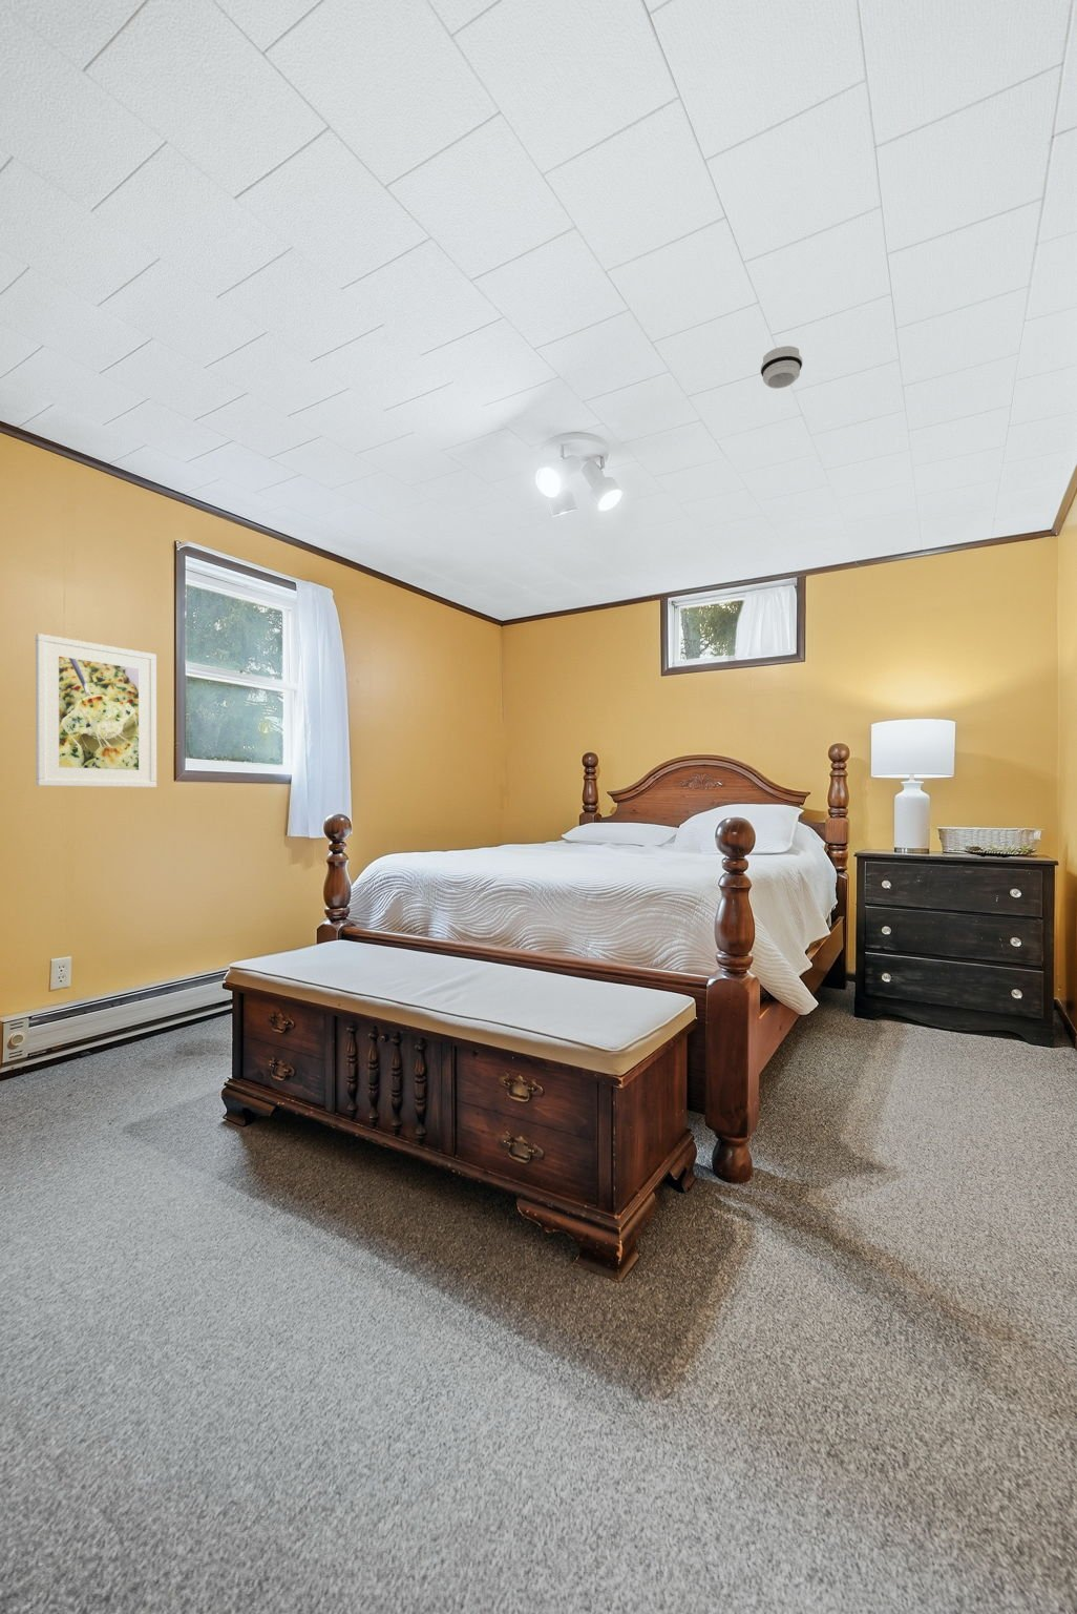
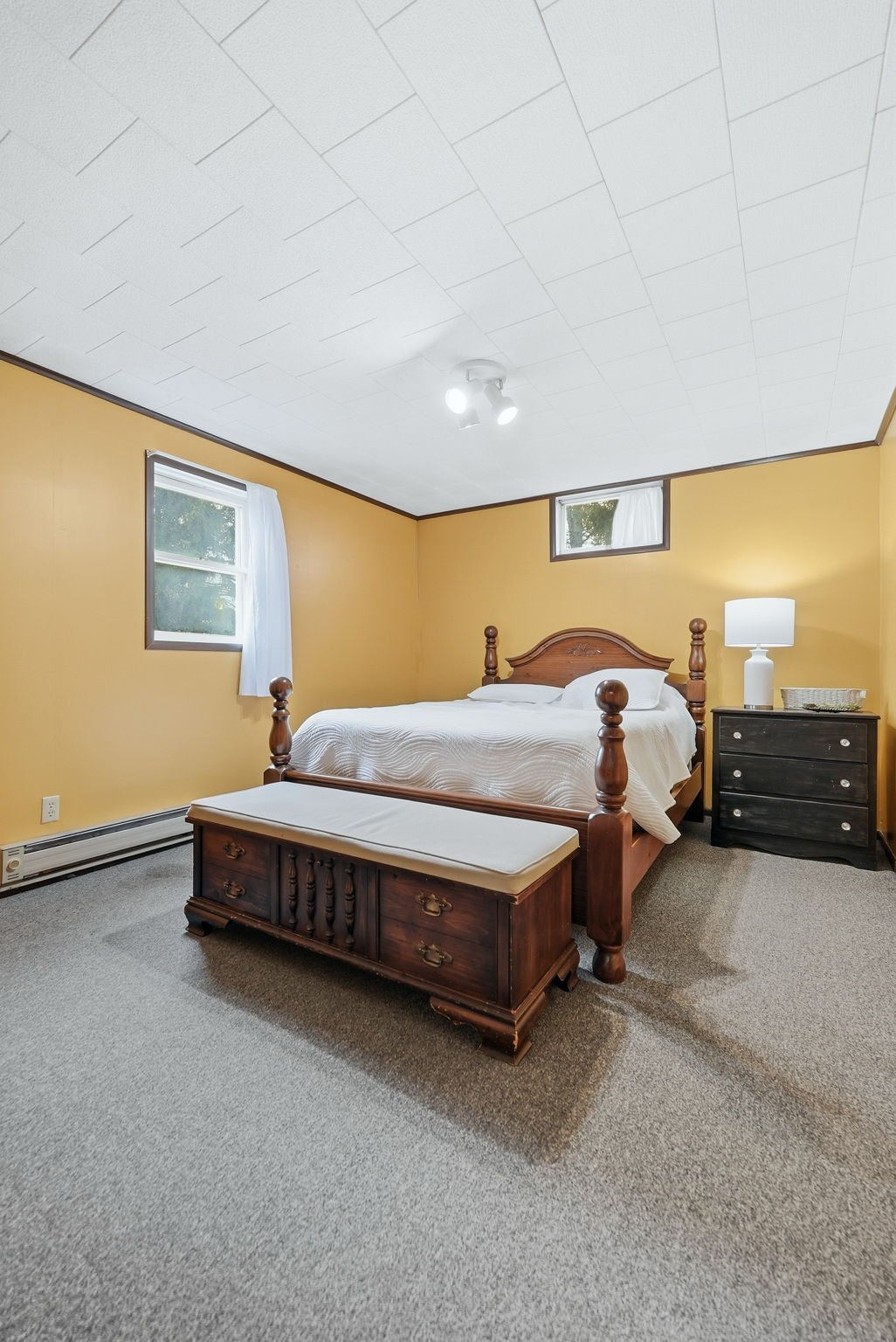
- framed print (100, 716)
- smoke detector (781, 368)
